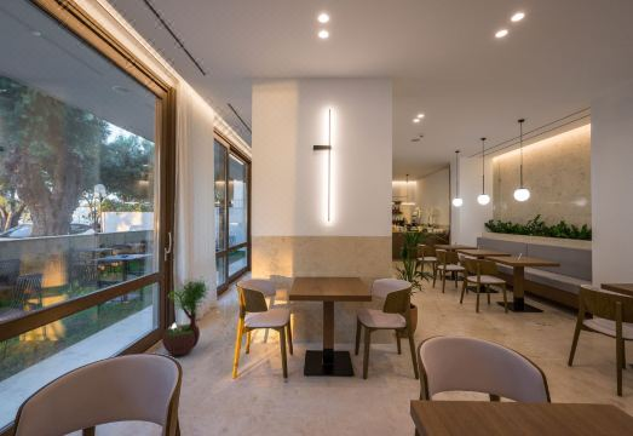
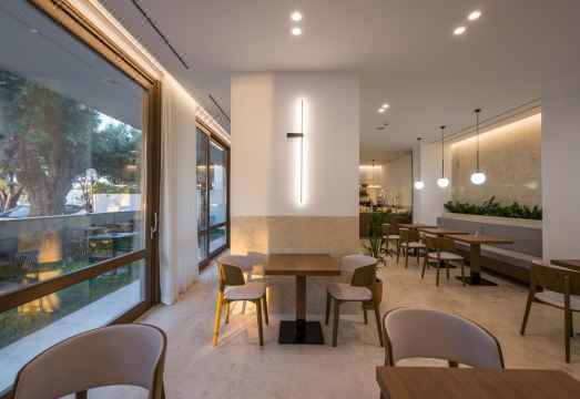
- potted tree (186, 312)
